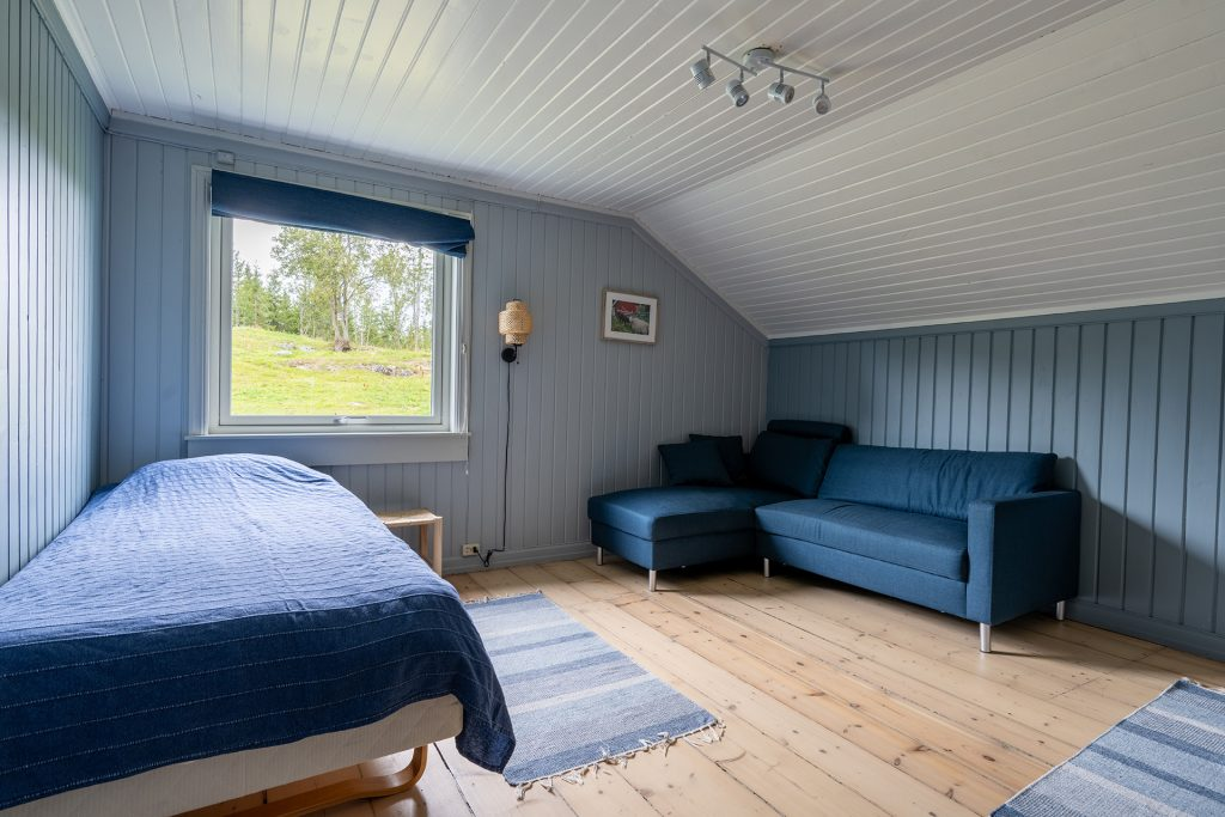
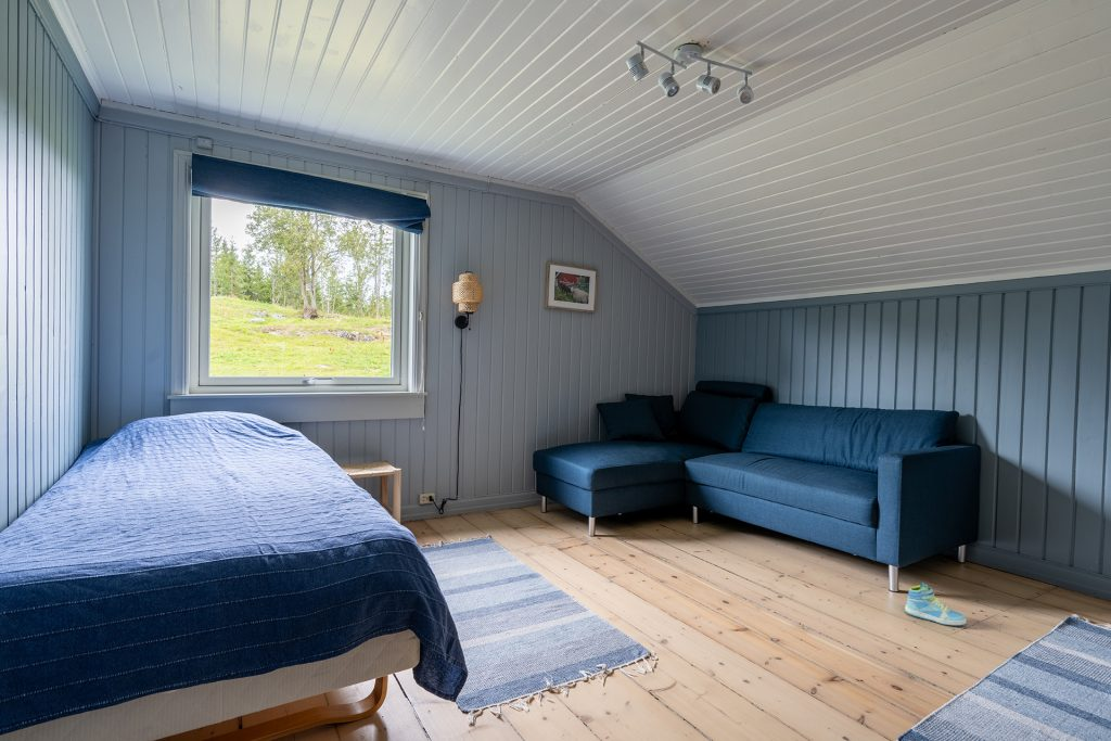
+ sneaker (935, 602)
